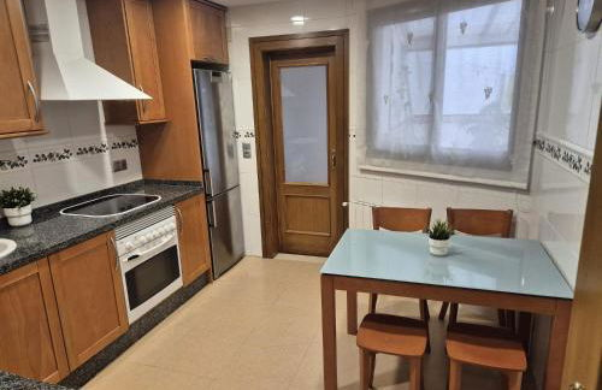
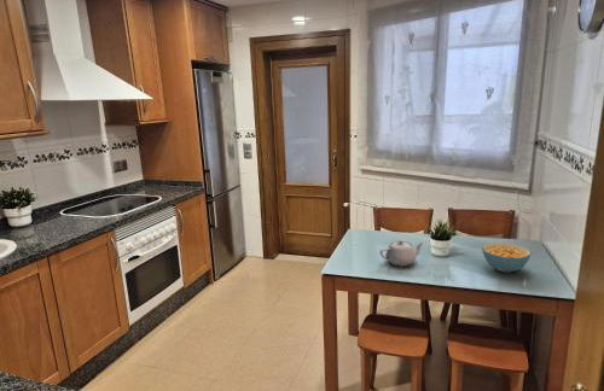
+ cereal bowl (505, 259)
+ teapot (401, 251)
